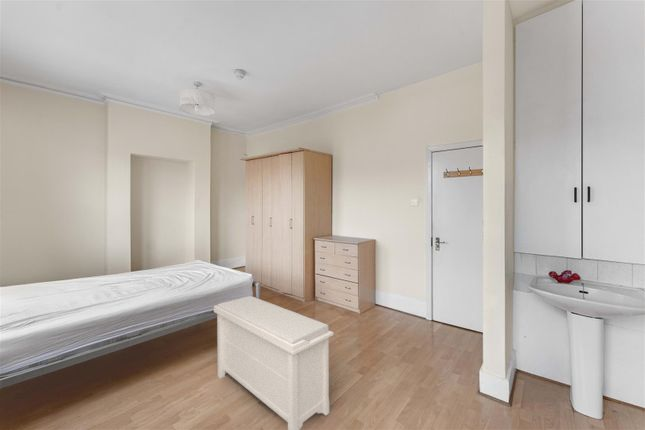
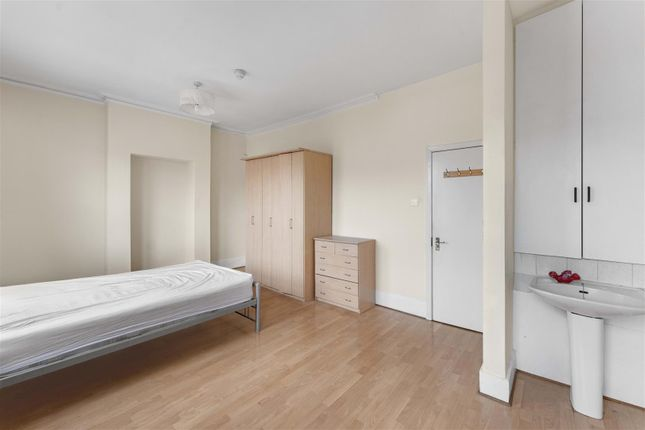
- bench (267, 353)
